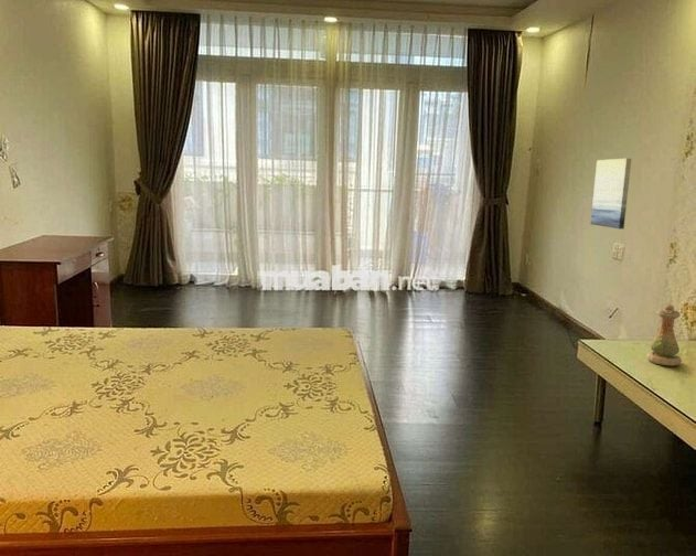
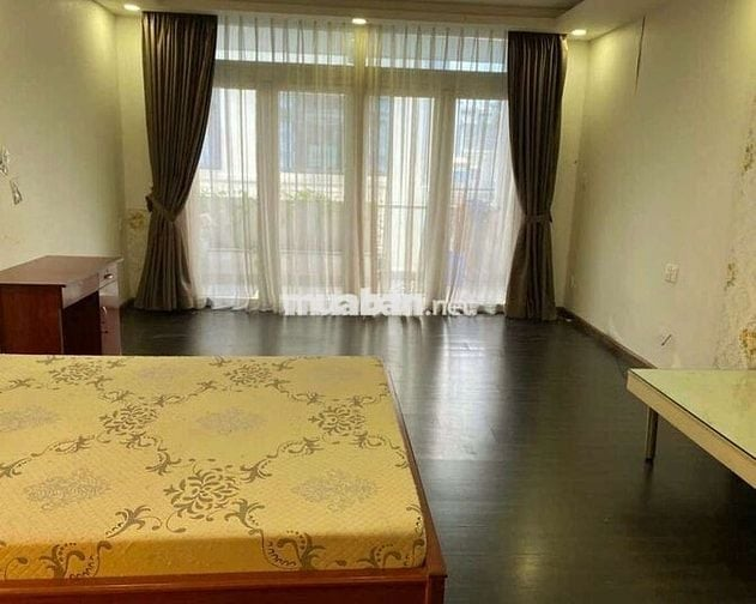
- wall art (609, 193)
- vase (666, 332)
